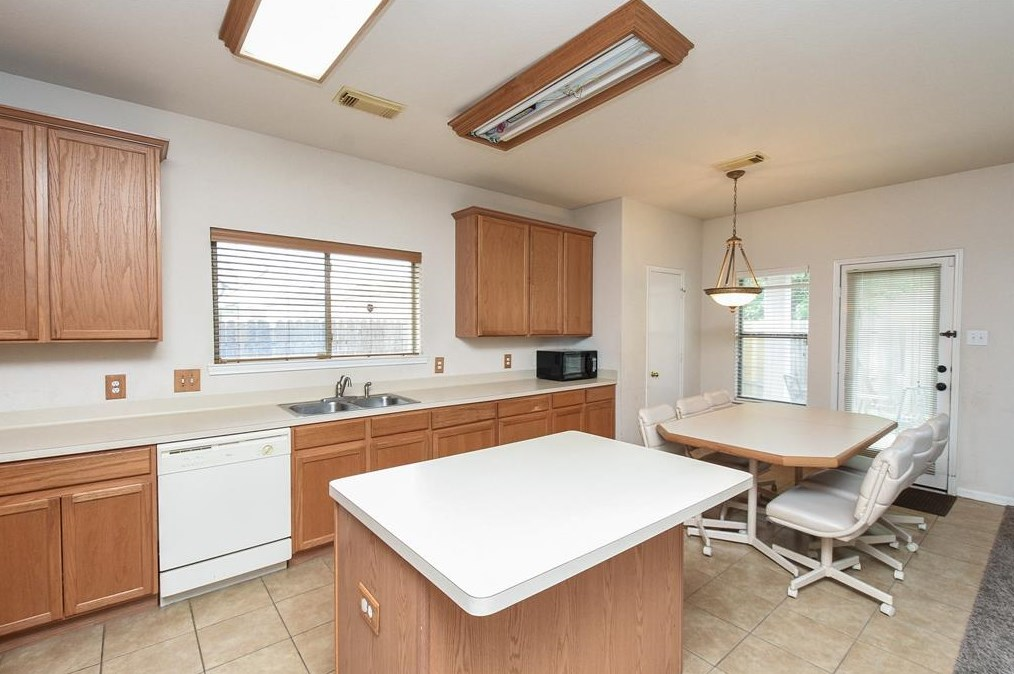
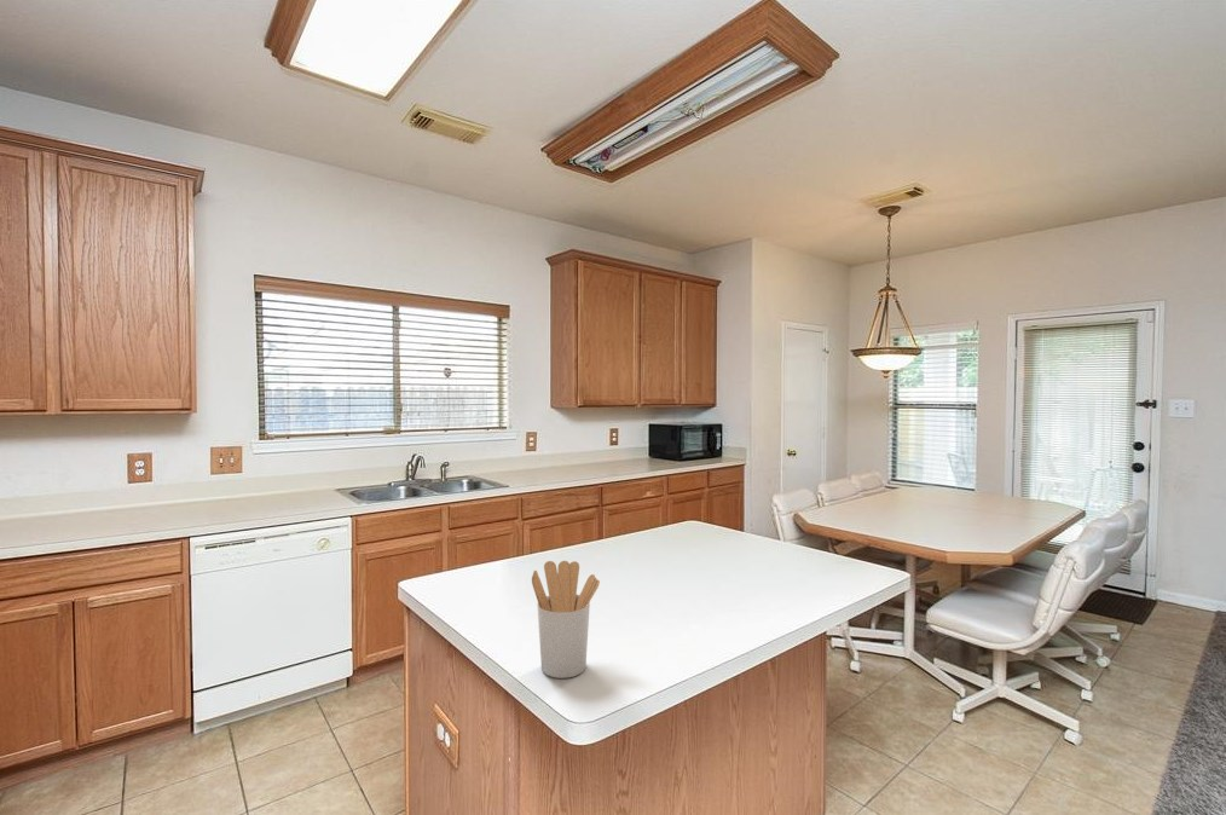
+ utensil holder (562, 613)
